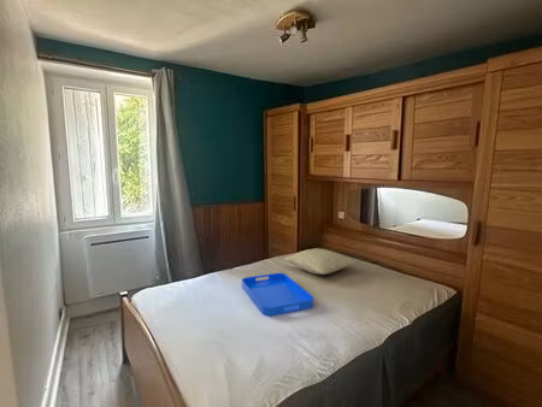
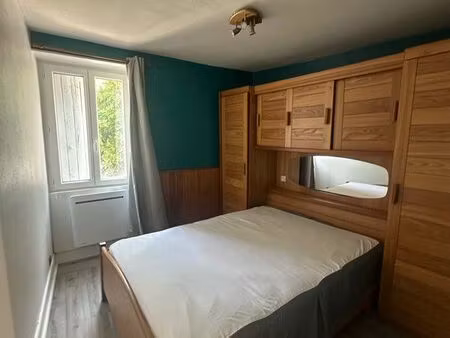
- serving tray (275, 291)
- pillow (319, 260)
